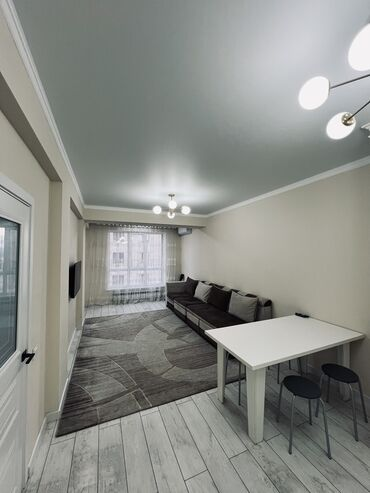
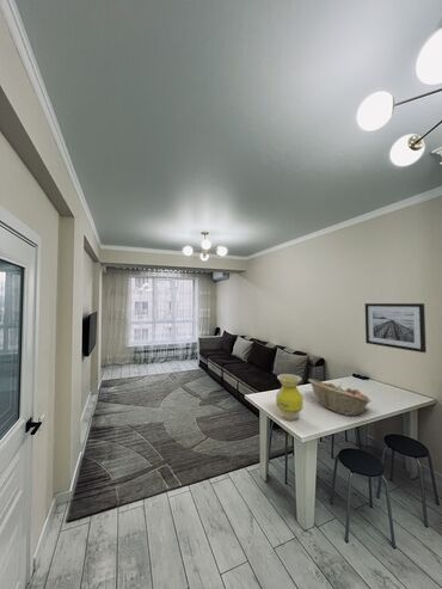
+ wall art (392, 325)
+ vase (289, 397)
+ fruit basket (337, 393)
